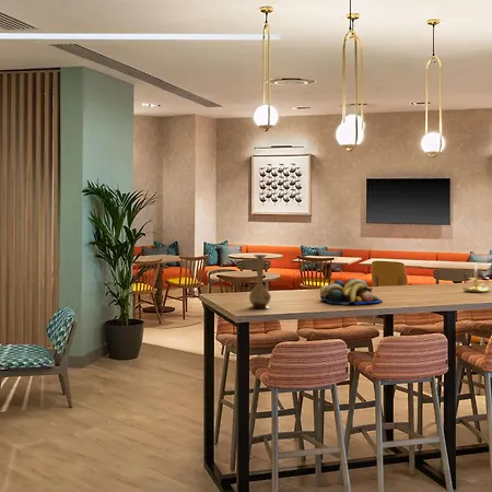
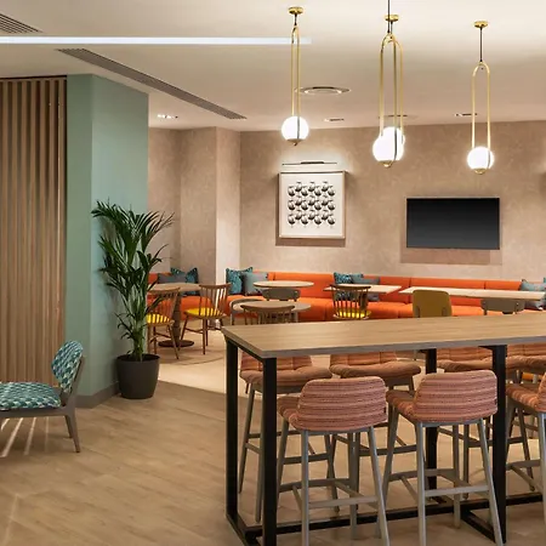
- candle holder (477, 277)
- vase (259, 281)
- fruit bowl (351, 290)
